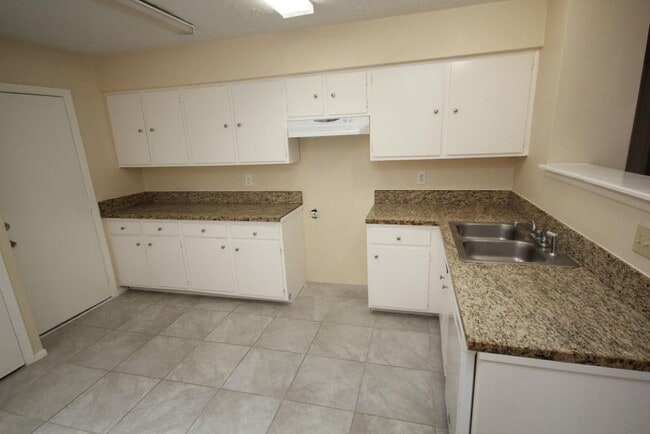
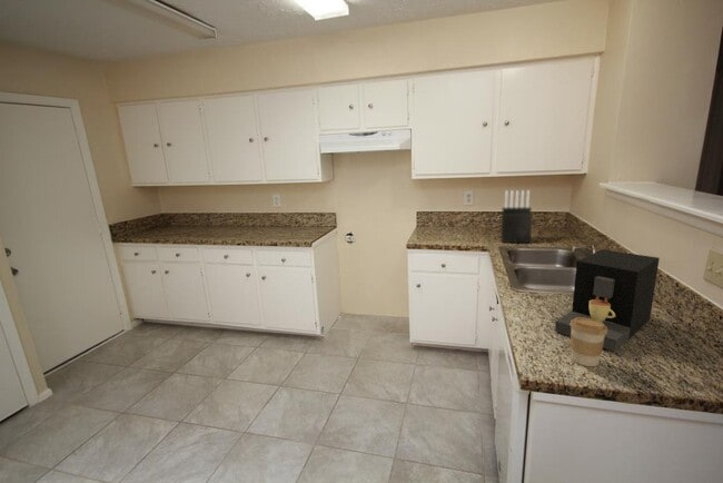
+ knife block (516, 216)
+ coffee maker (606, 295)
+ coffee cup (586, 339)
